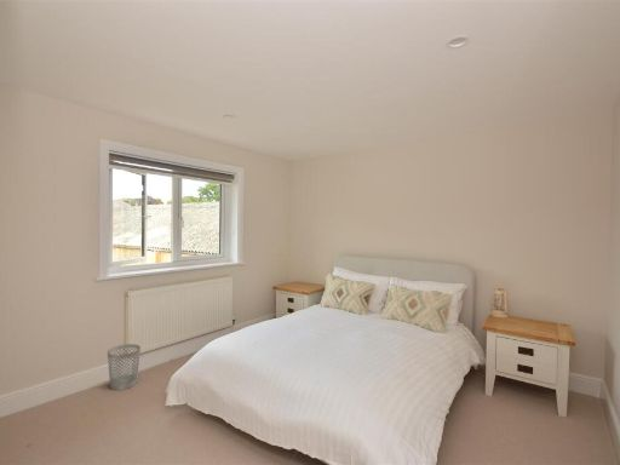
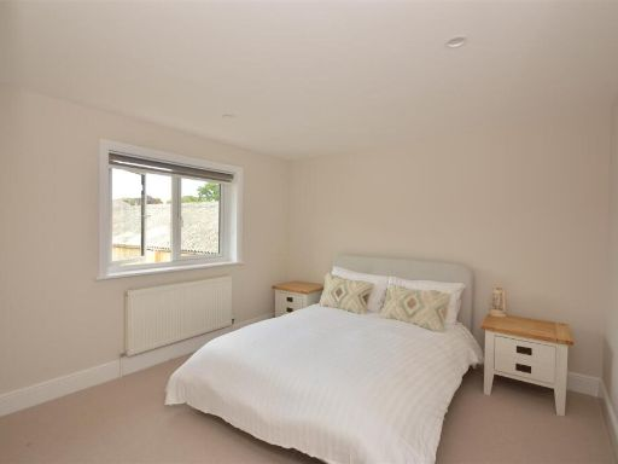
- wastebasket (124, 366)
